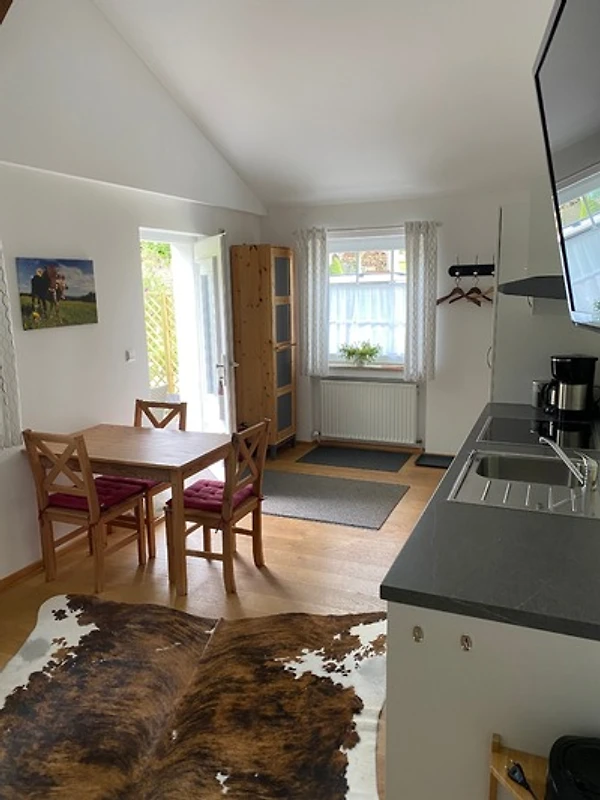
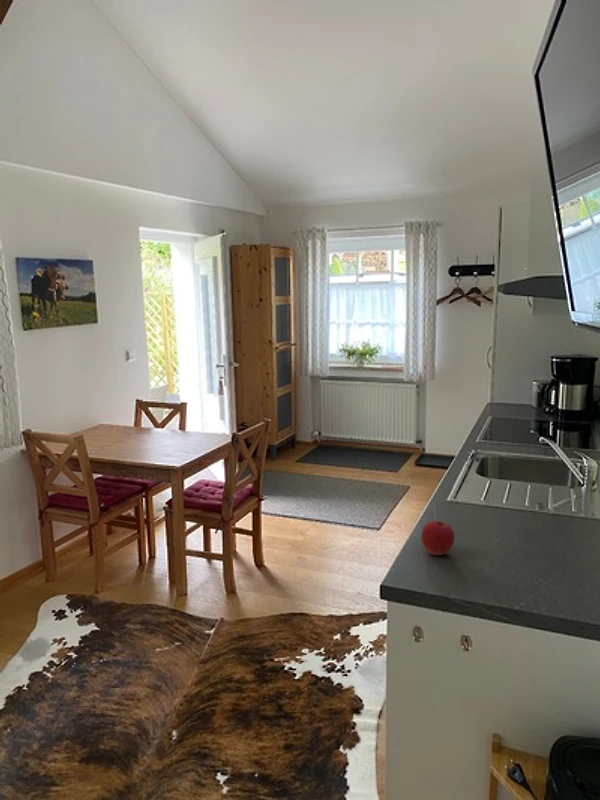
+ apple (437, 537)
